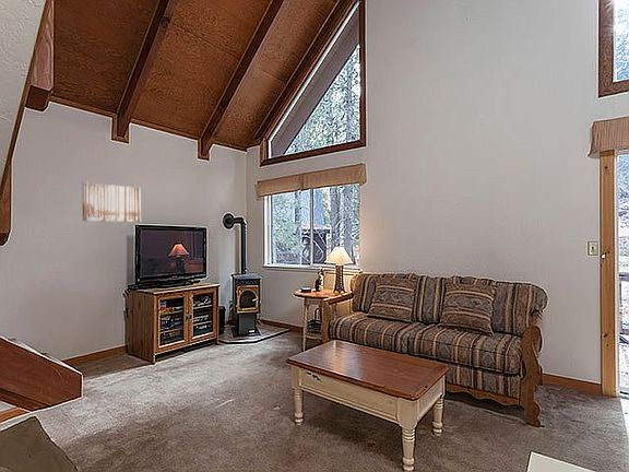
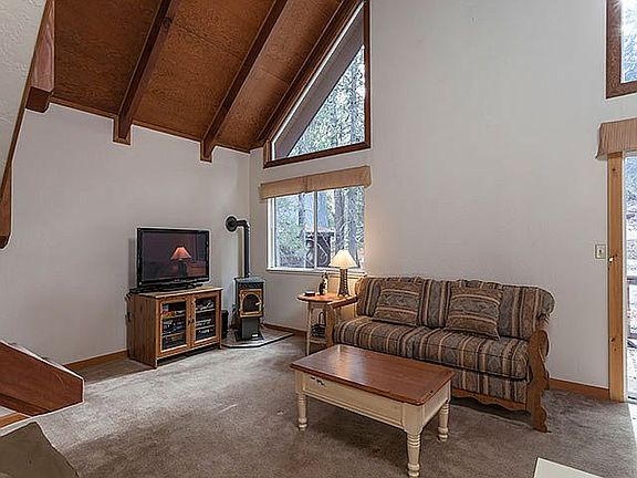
- wall art (112, 203)
